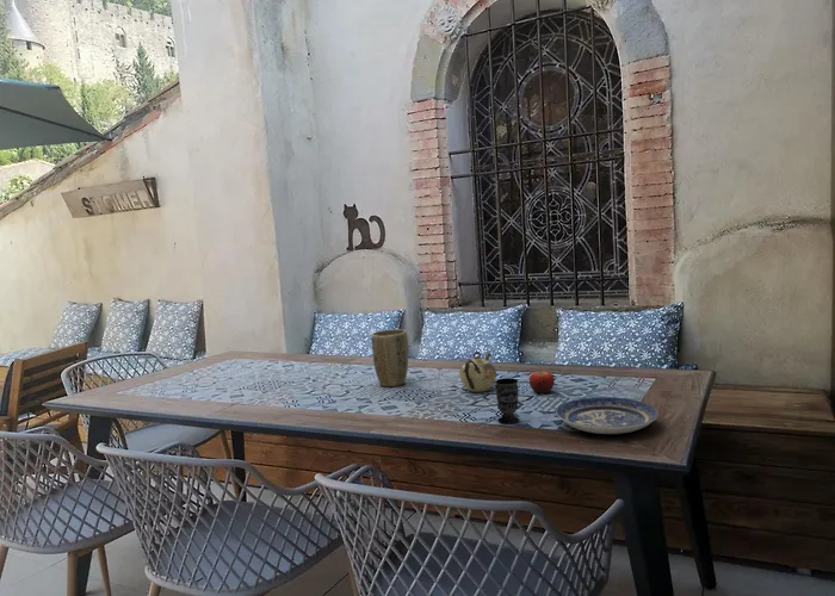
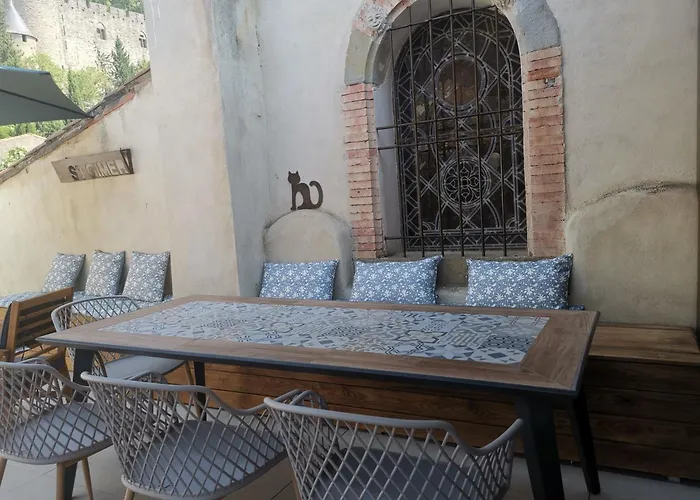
- teapot (478, 370)
- plate (606, 417)
- fruit (542, 379)
- plant pot (390, 358)
- cup (507, 401)
